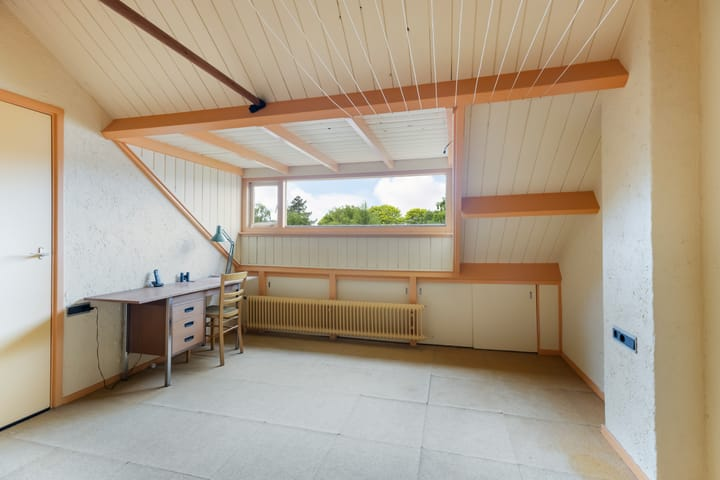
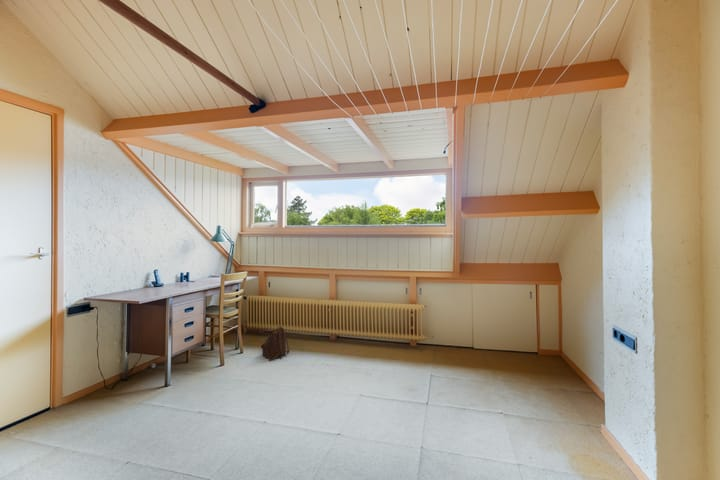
+ backpack (275, 340)
